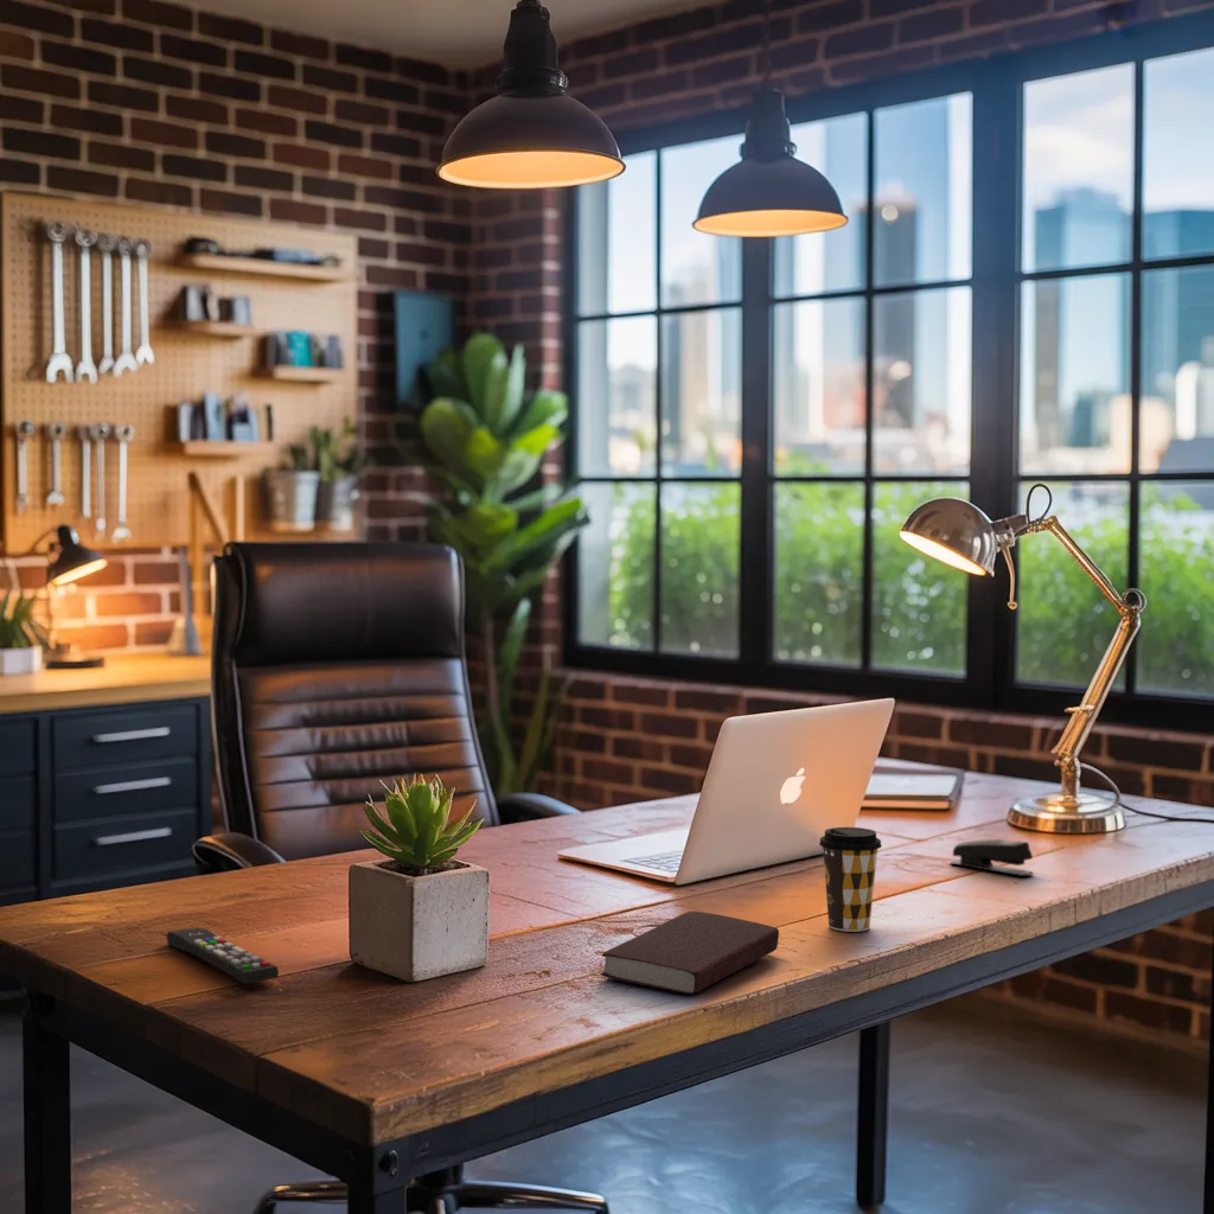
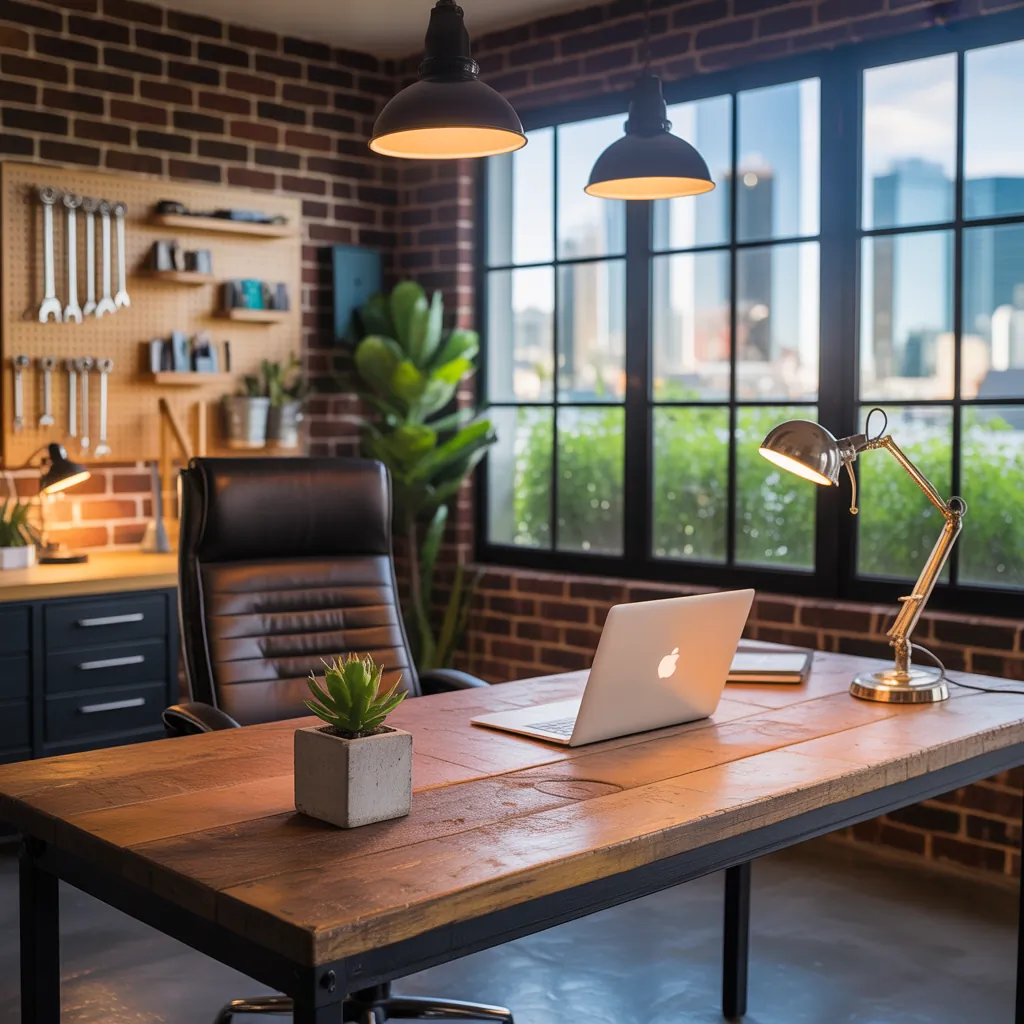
- book (691, 950)
- coffee cup (849, 878)
- stapler (990, 852)
- remote control (219, 953)
